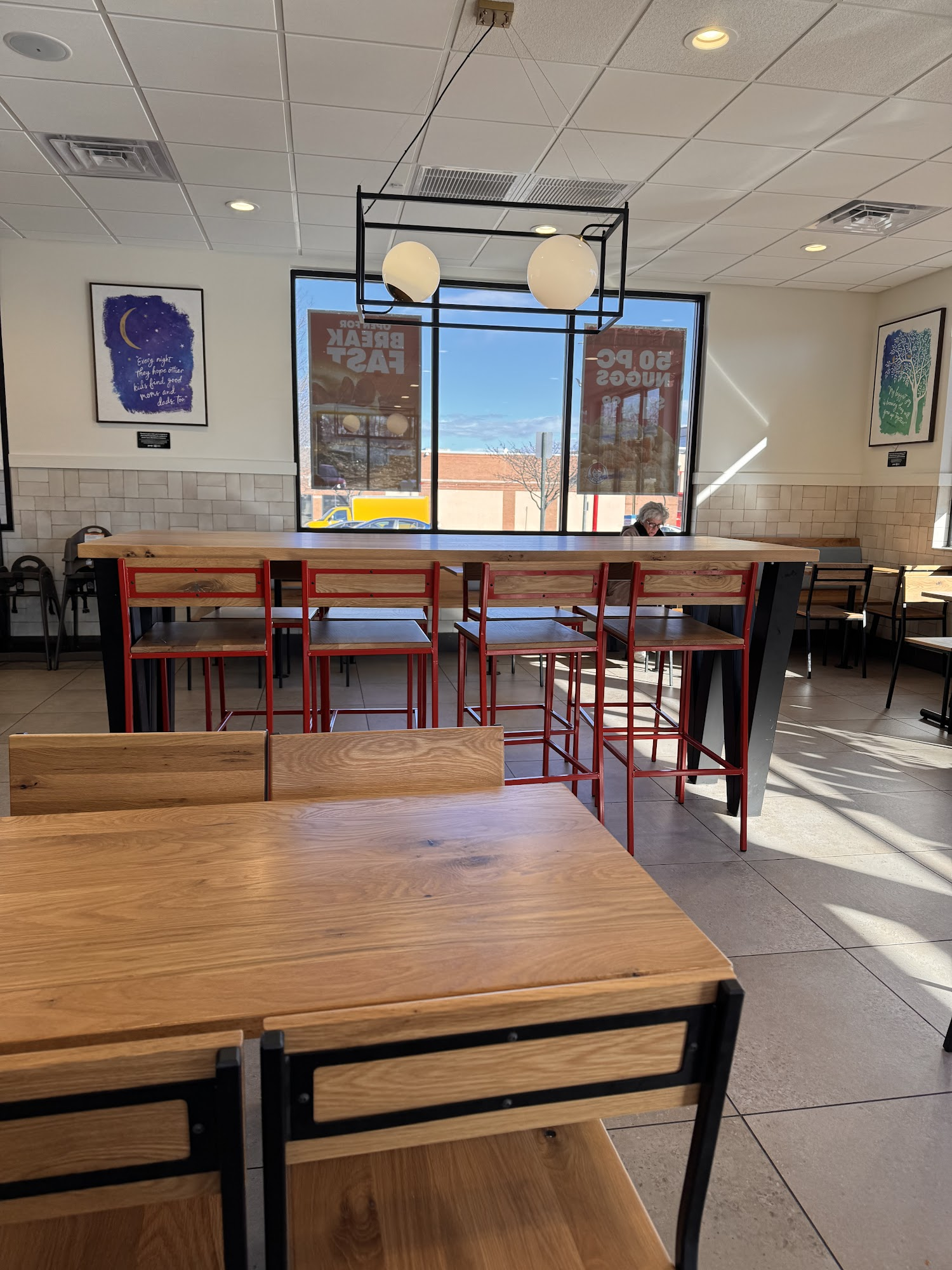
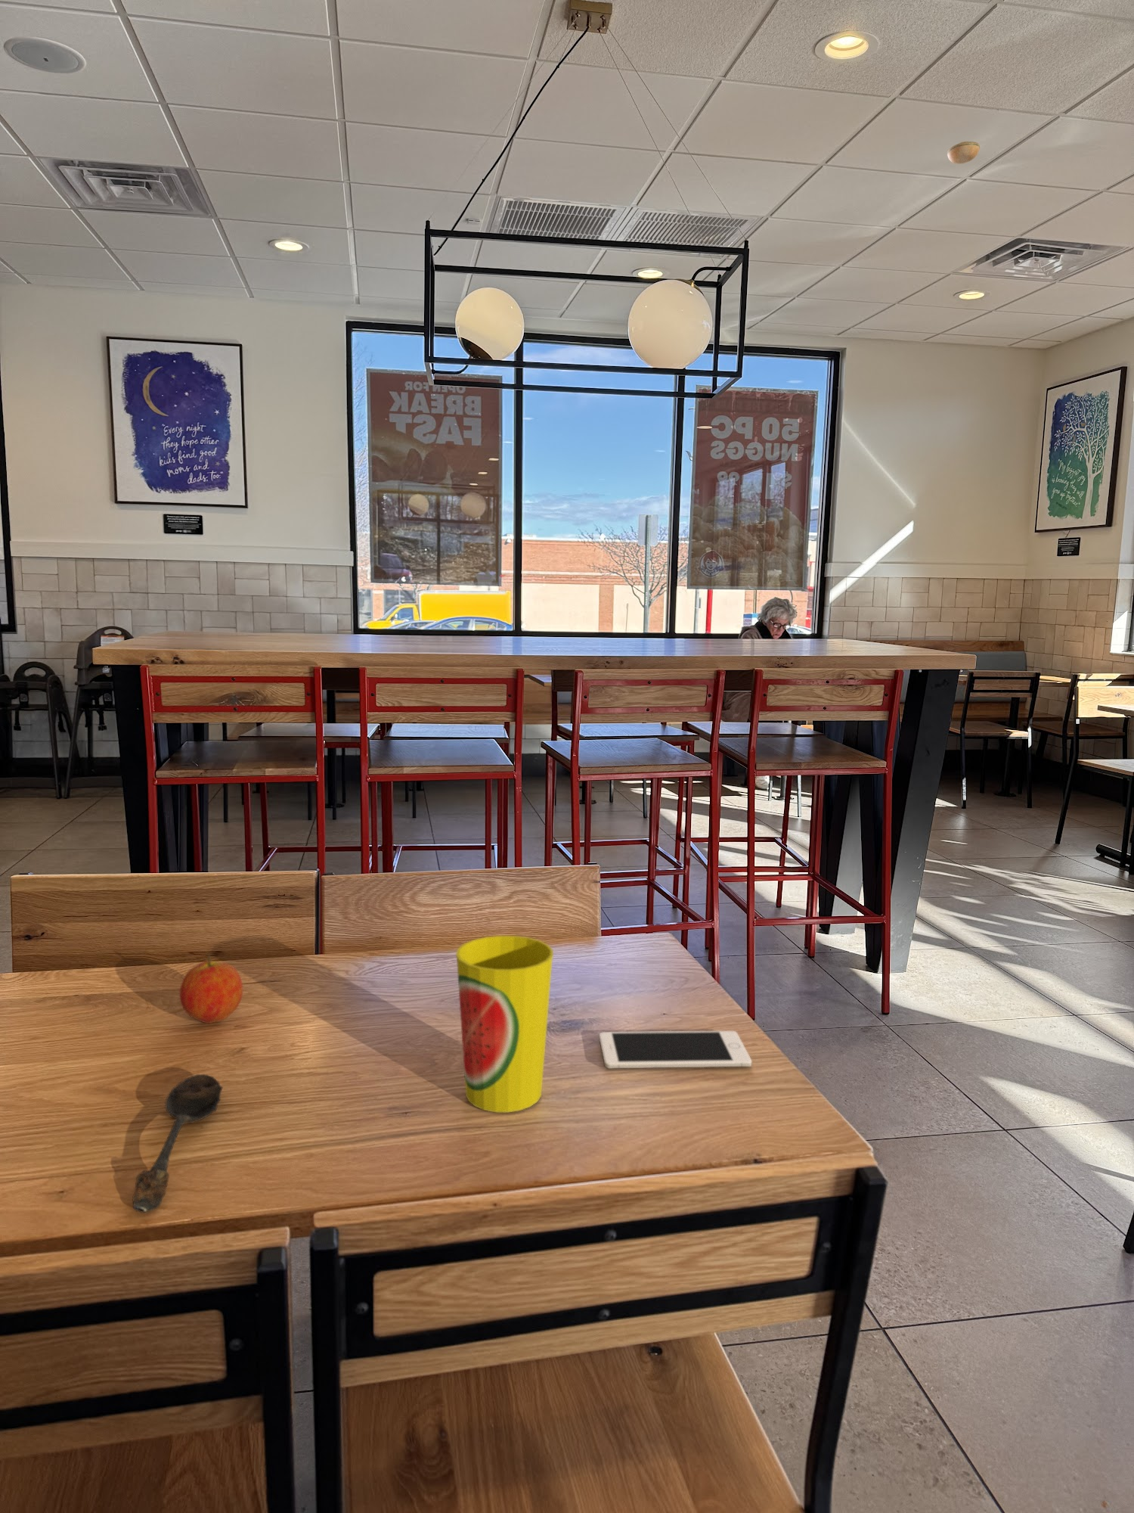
+ smoke detector (964, 152)
+ cup (504, 1023)
+ spoon (174, 1133)
+ fruit (211, 988)
+ cell phone (673, 1048)
